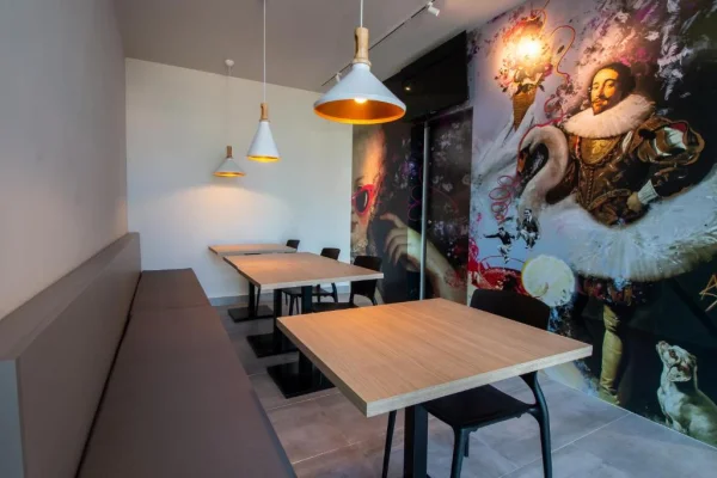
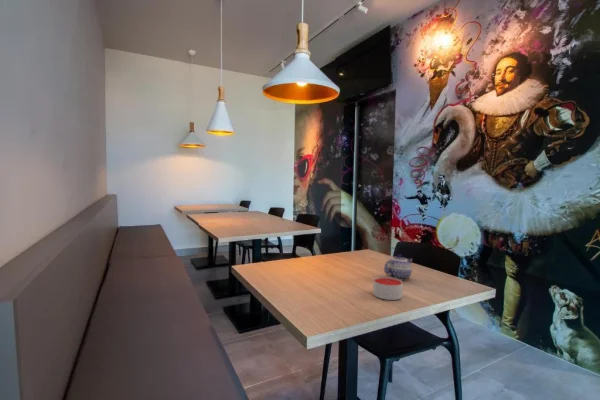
+ teapot (398, 266)
+ candle (387, 287)
